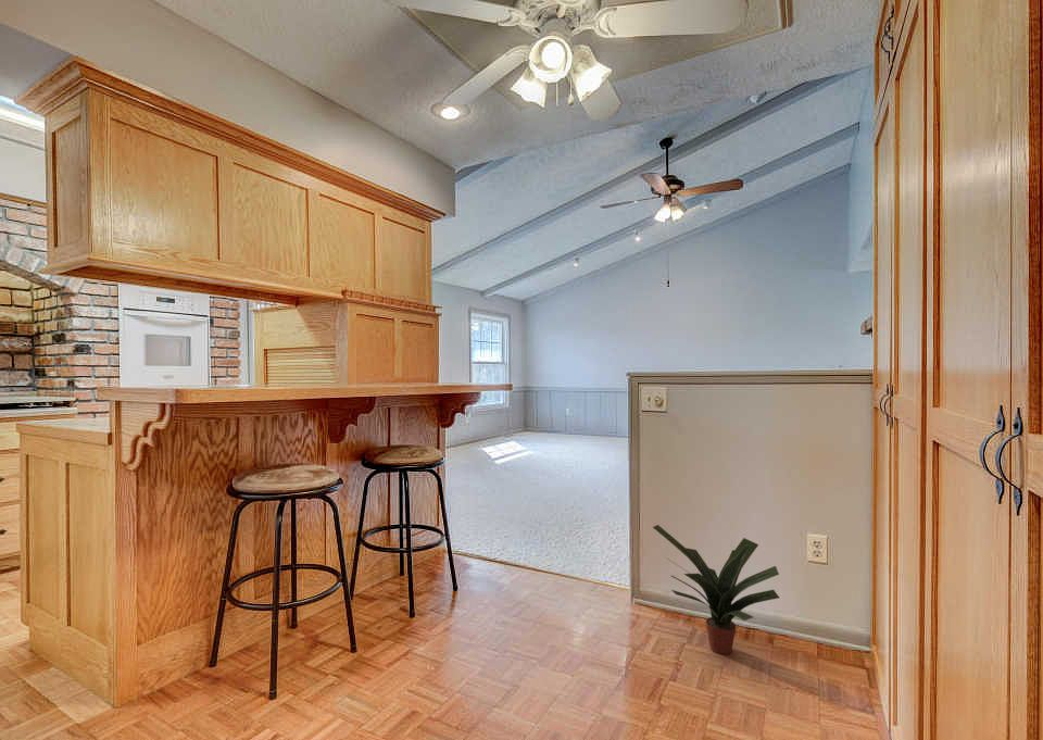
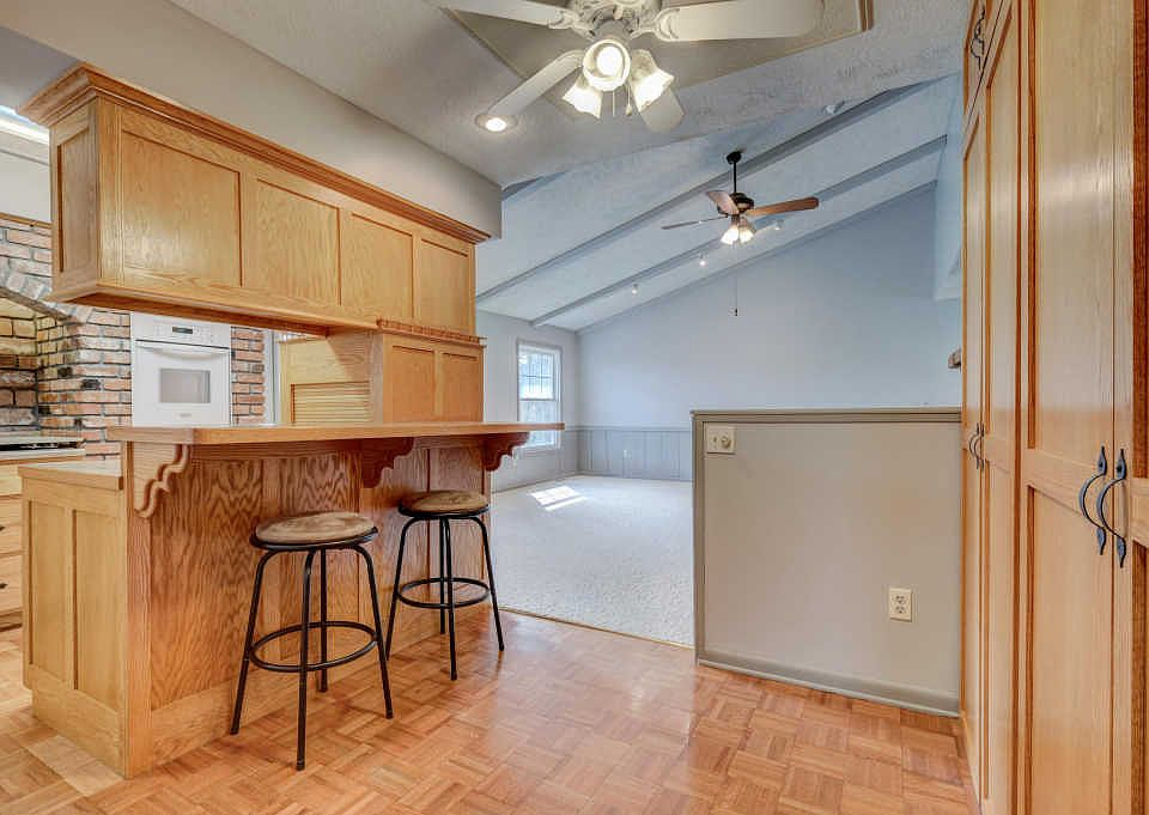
- potted plant (713, 589)
